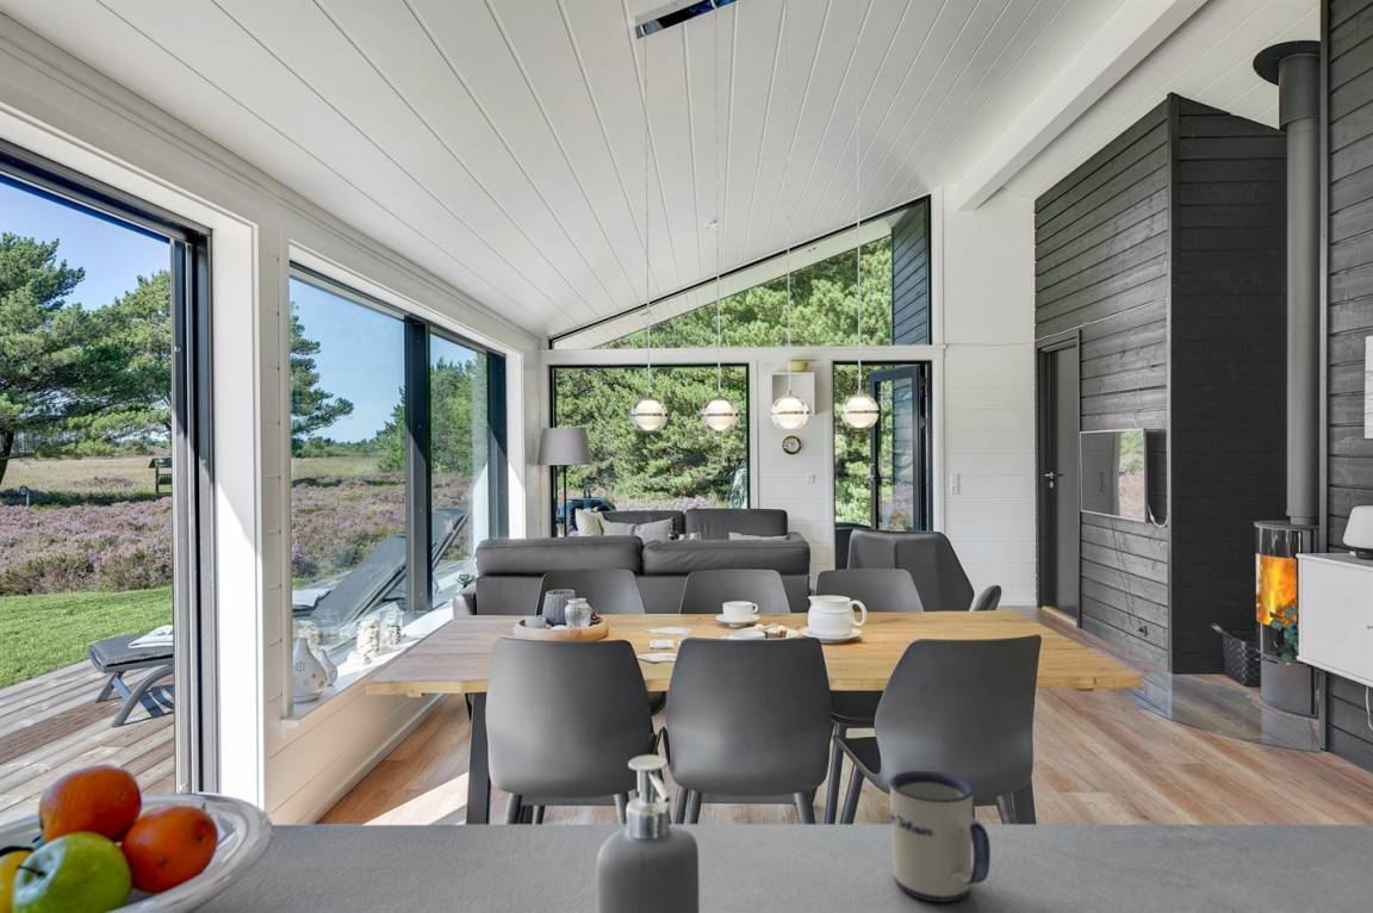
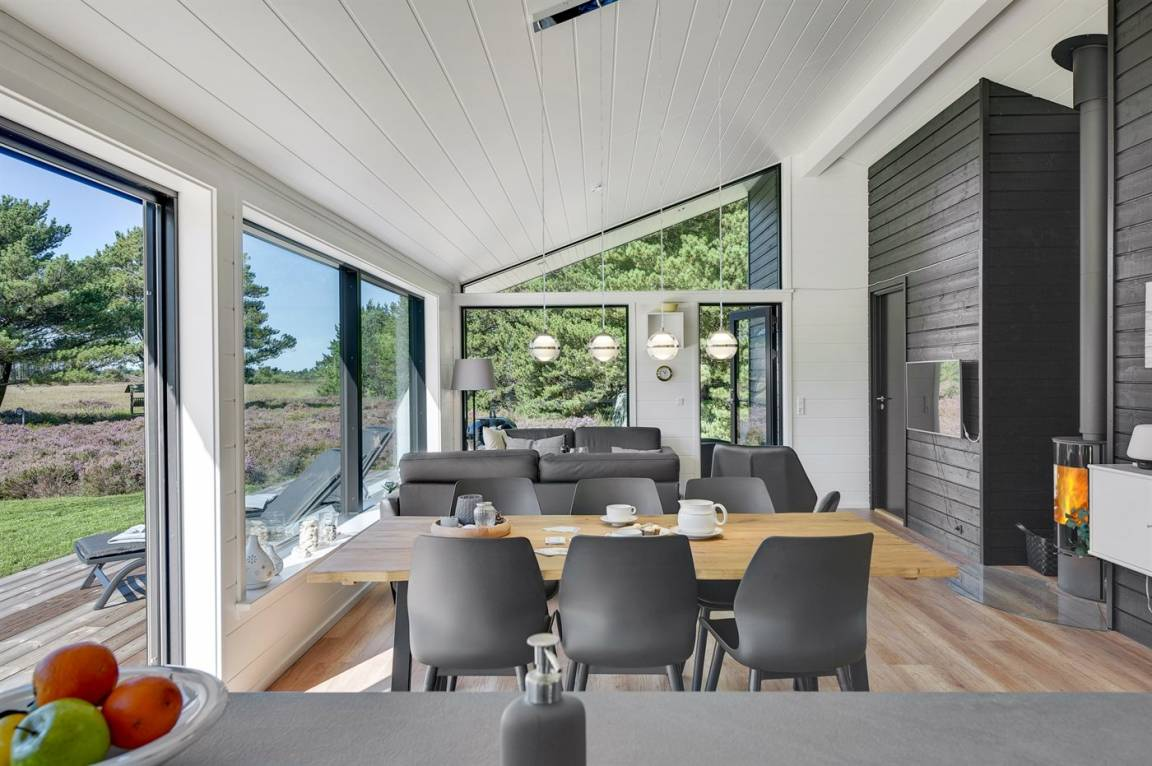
- mug (940, 840)
